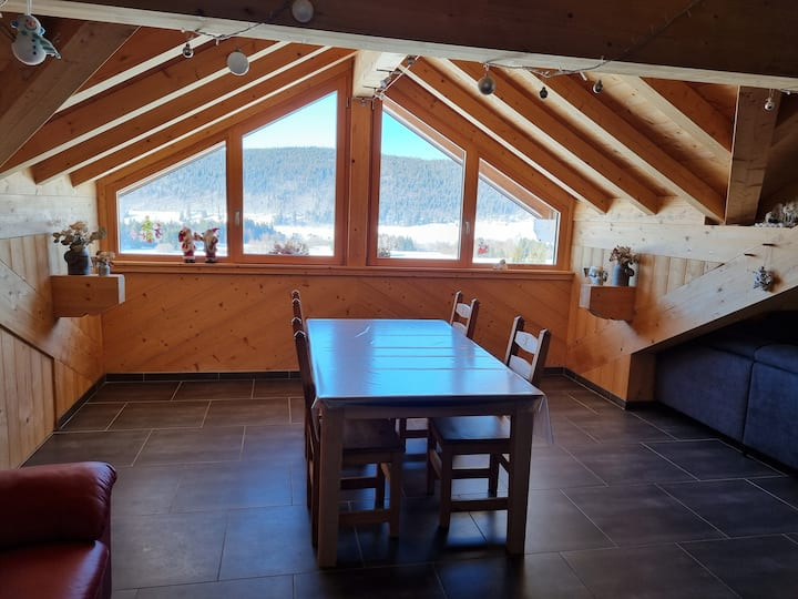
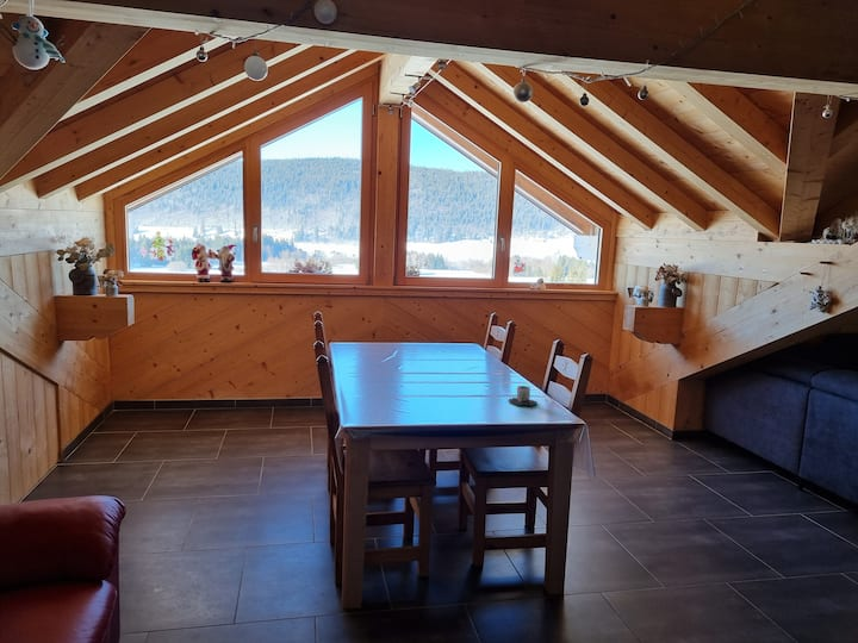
+ mug (522, 394)
